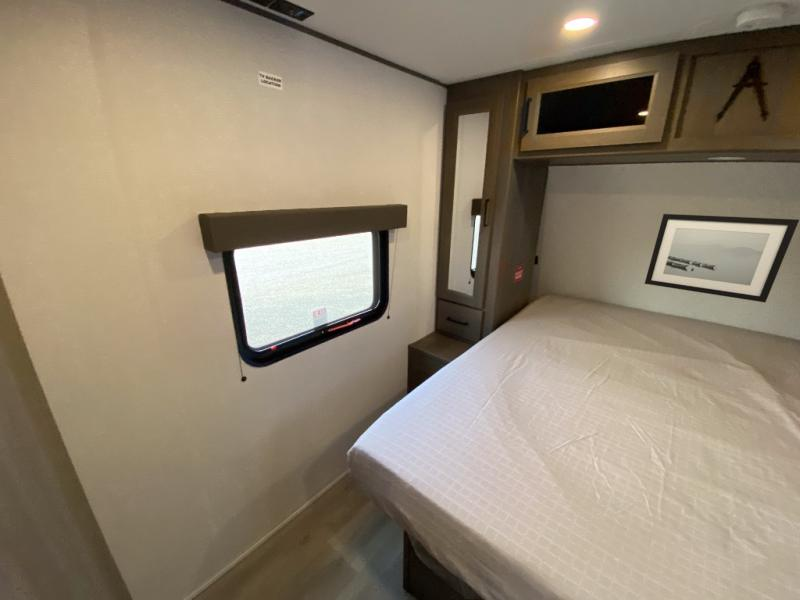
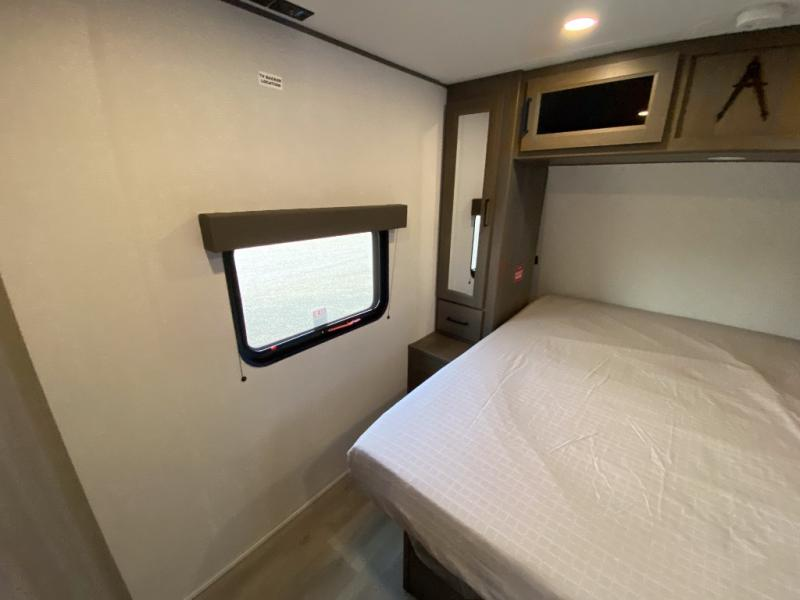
- wall art (711, 255)
